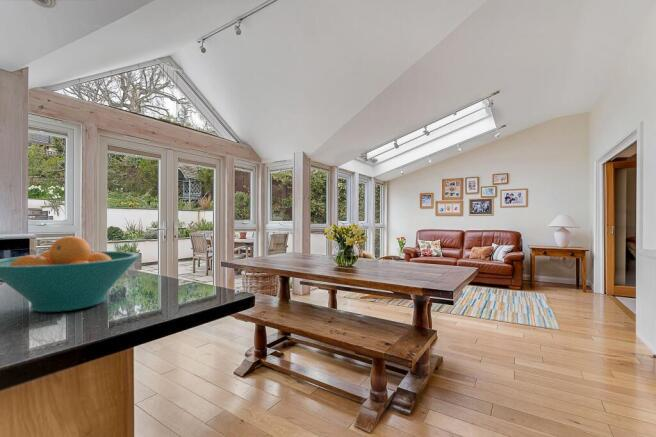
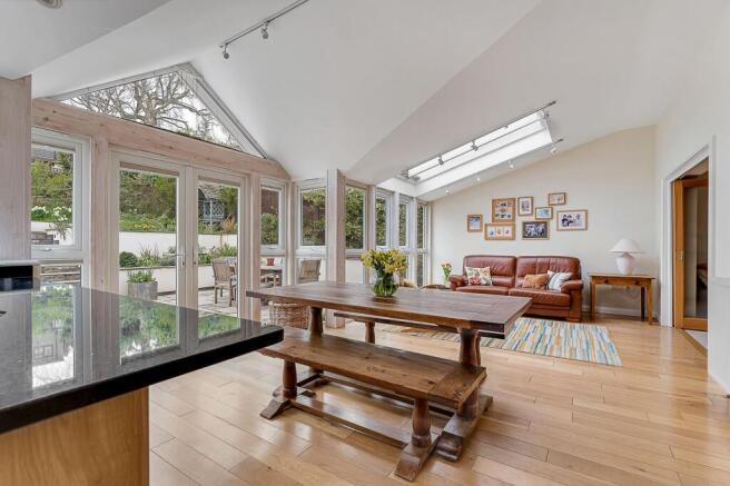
- fruit bowl (70, 270)
